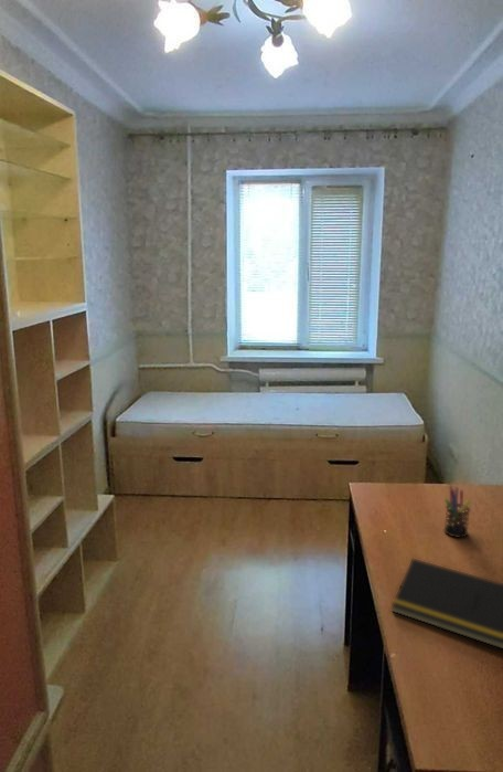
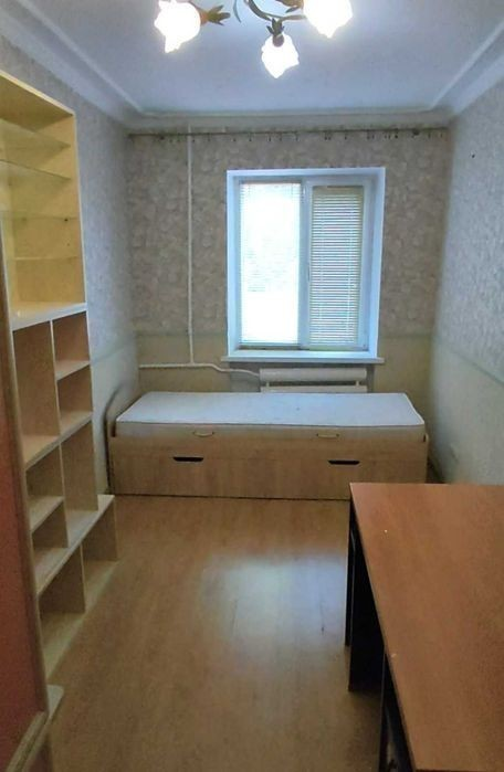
- pen holder (454, 510)
- notepad (456, 600)
